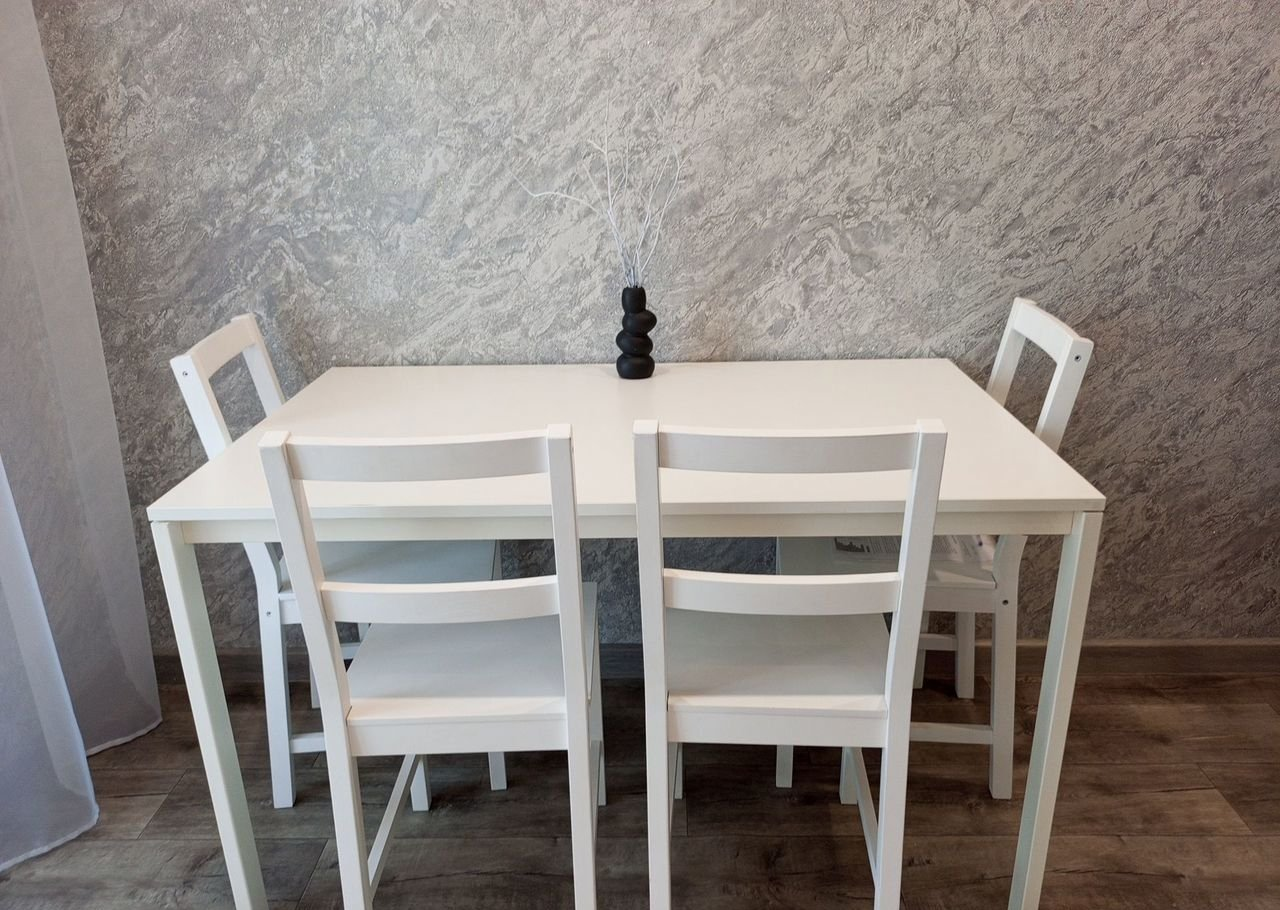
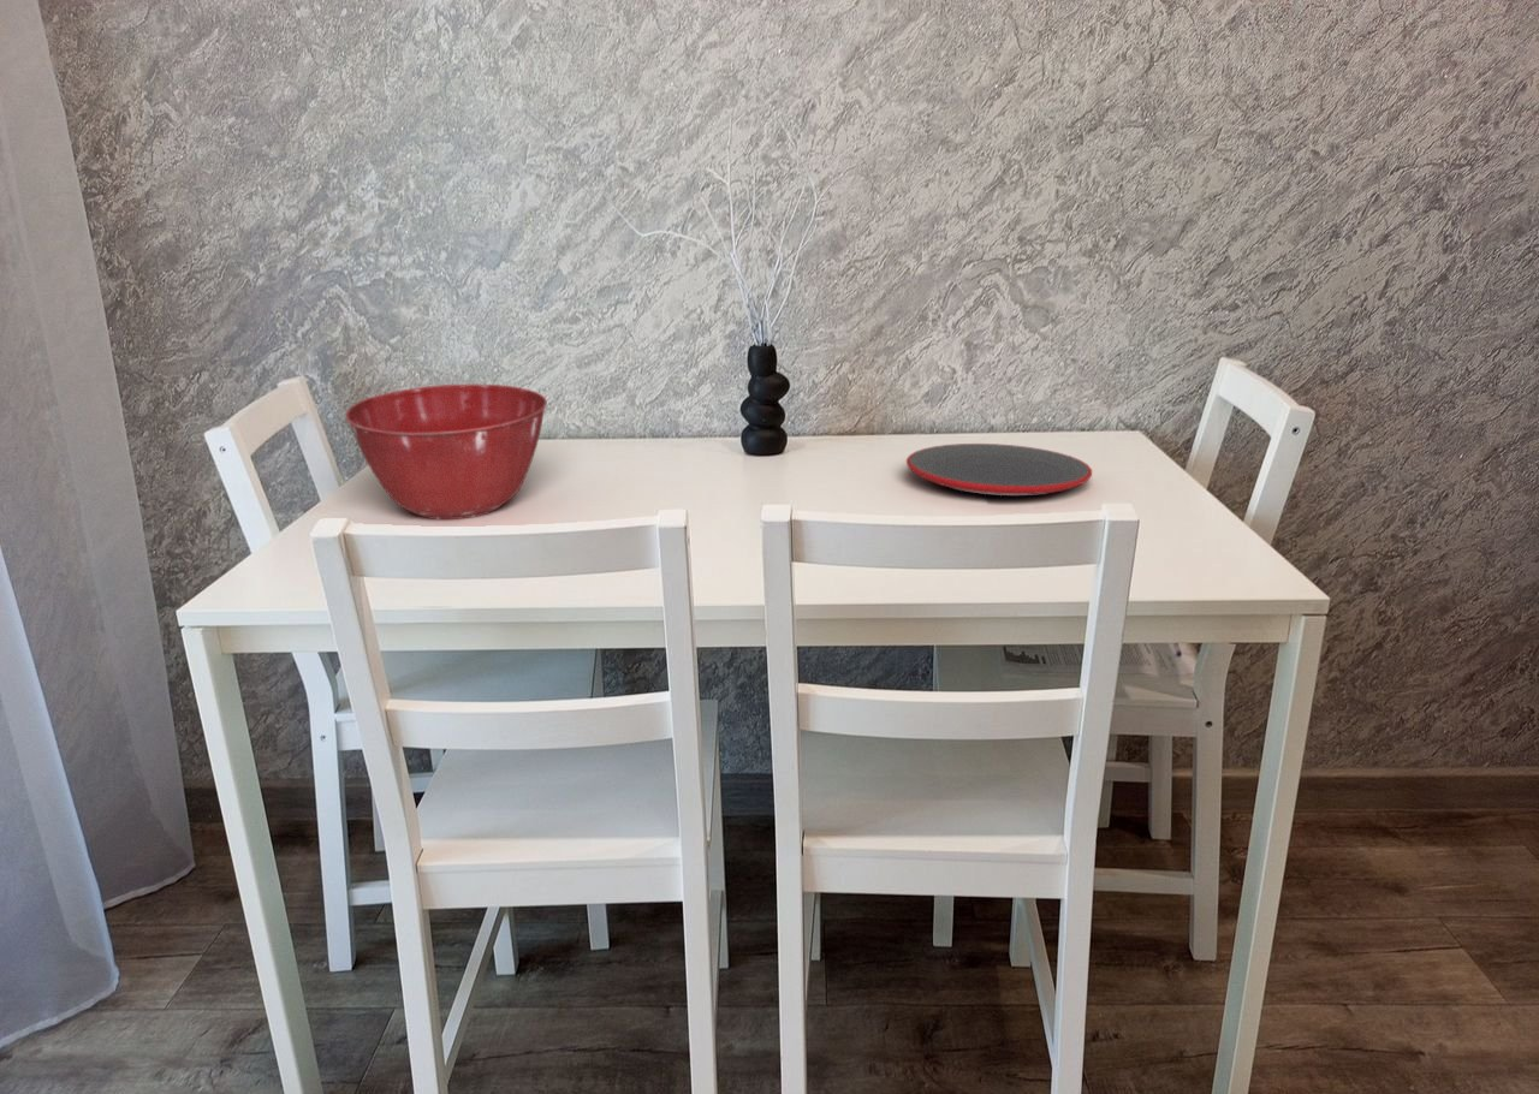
+ plate (998, 470)
+ mixing bowl (453, 456)
